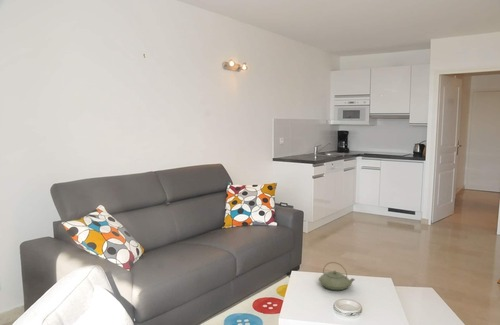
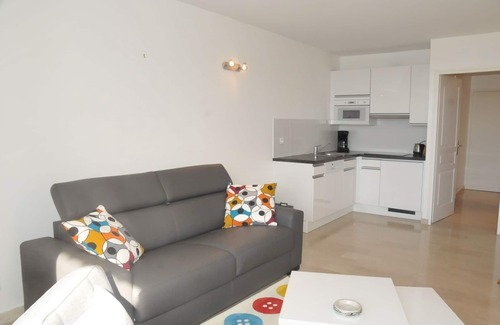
- teapot (336, 274)
